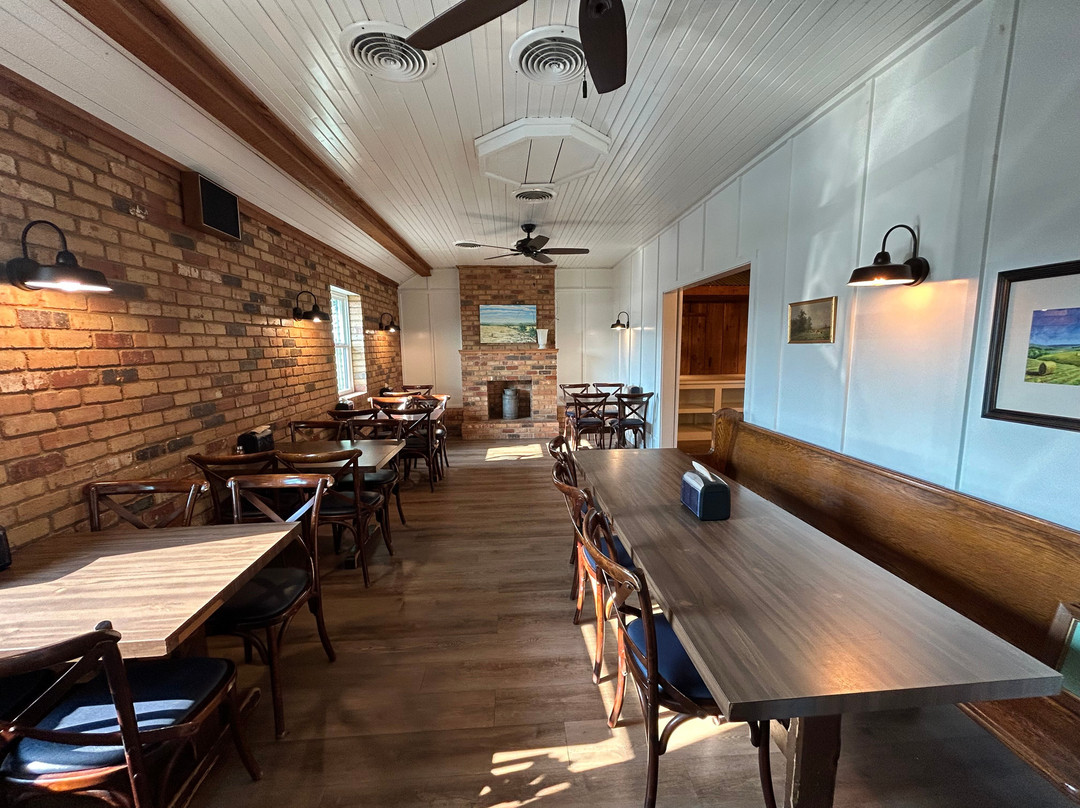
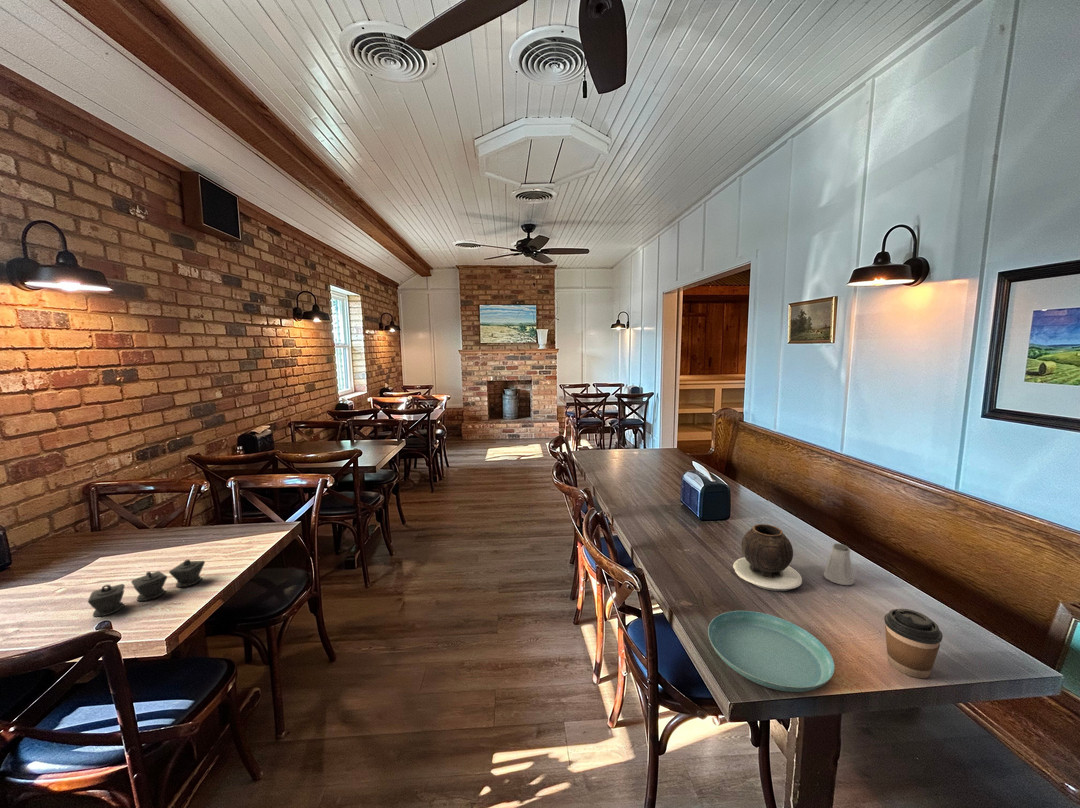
+ coffee cup (911, 639)
+ vase (767, 552)
+ sugar bowl (151, 583)
+ saltshaker (839, 562)
+ saucer (767, 650)
